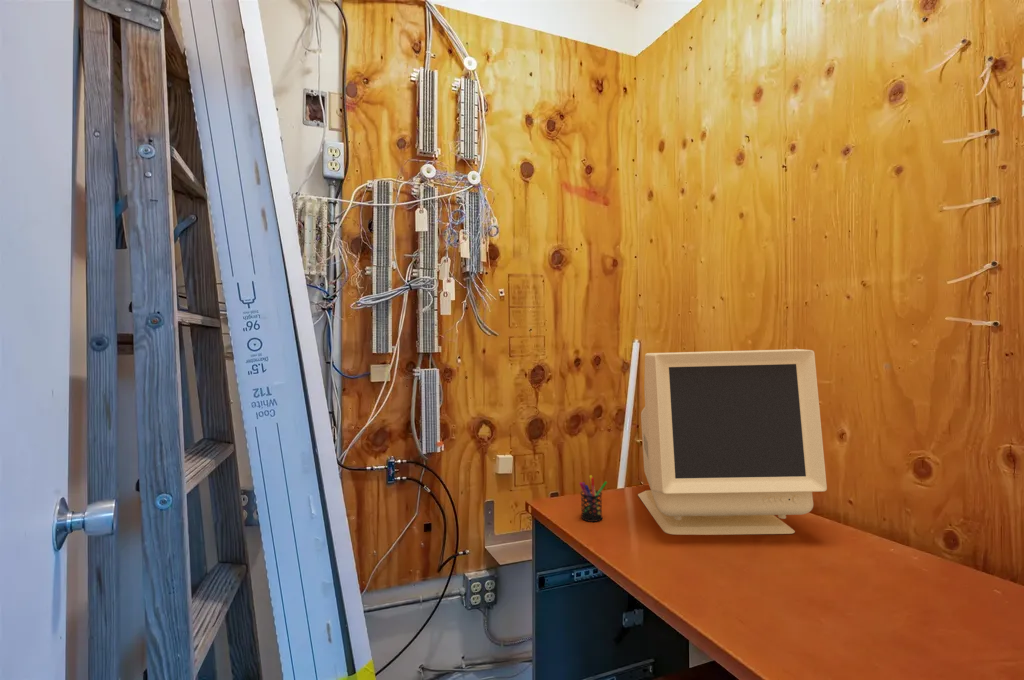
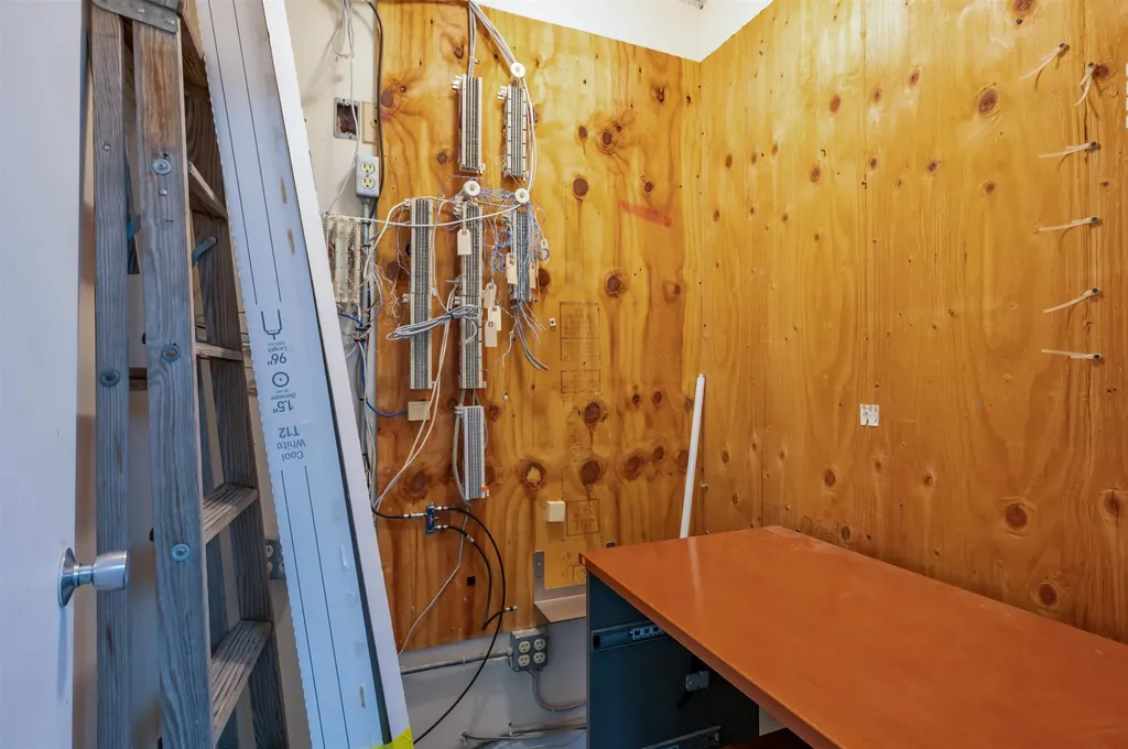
- monitor (707, 431)
- pen holder (593, 496)
